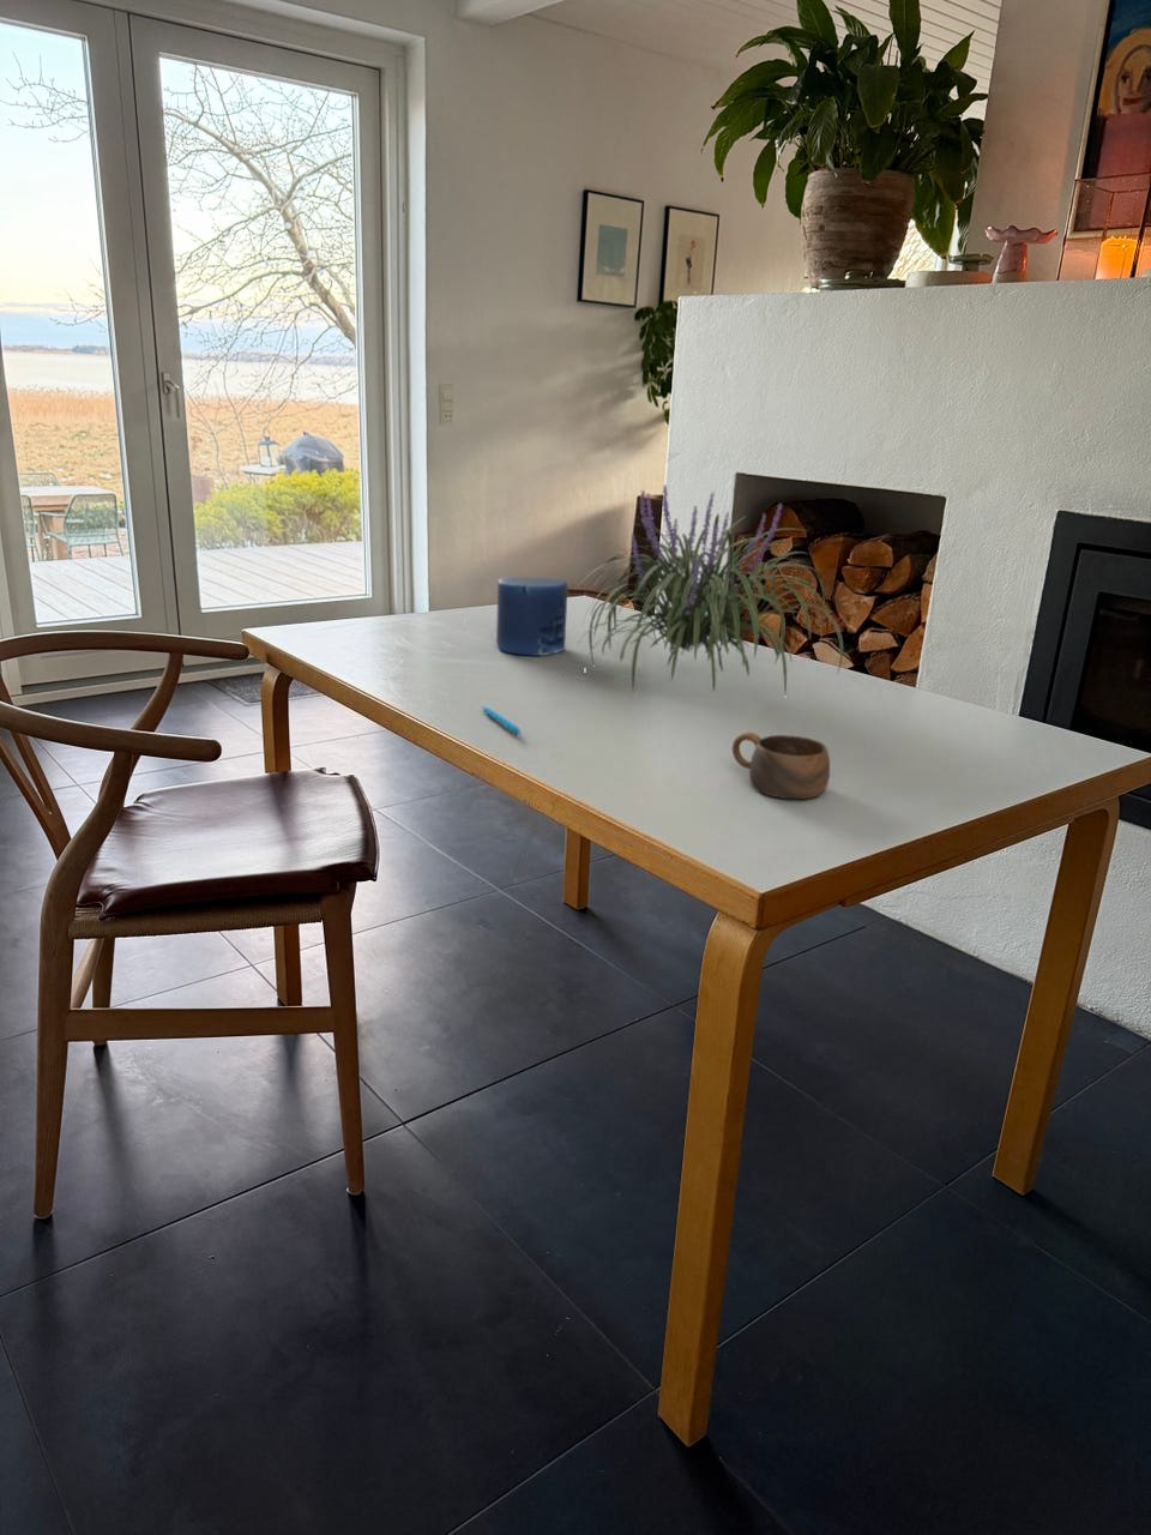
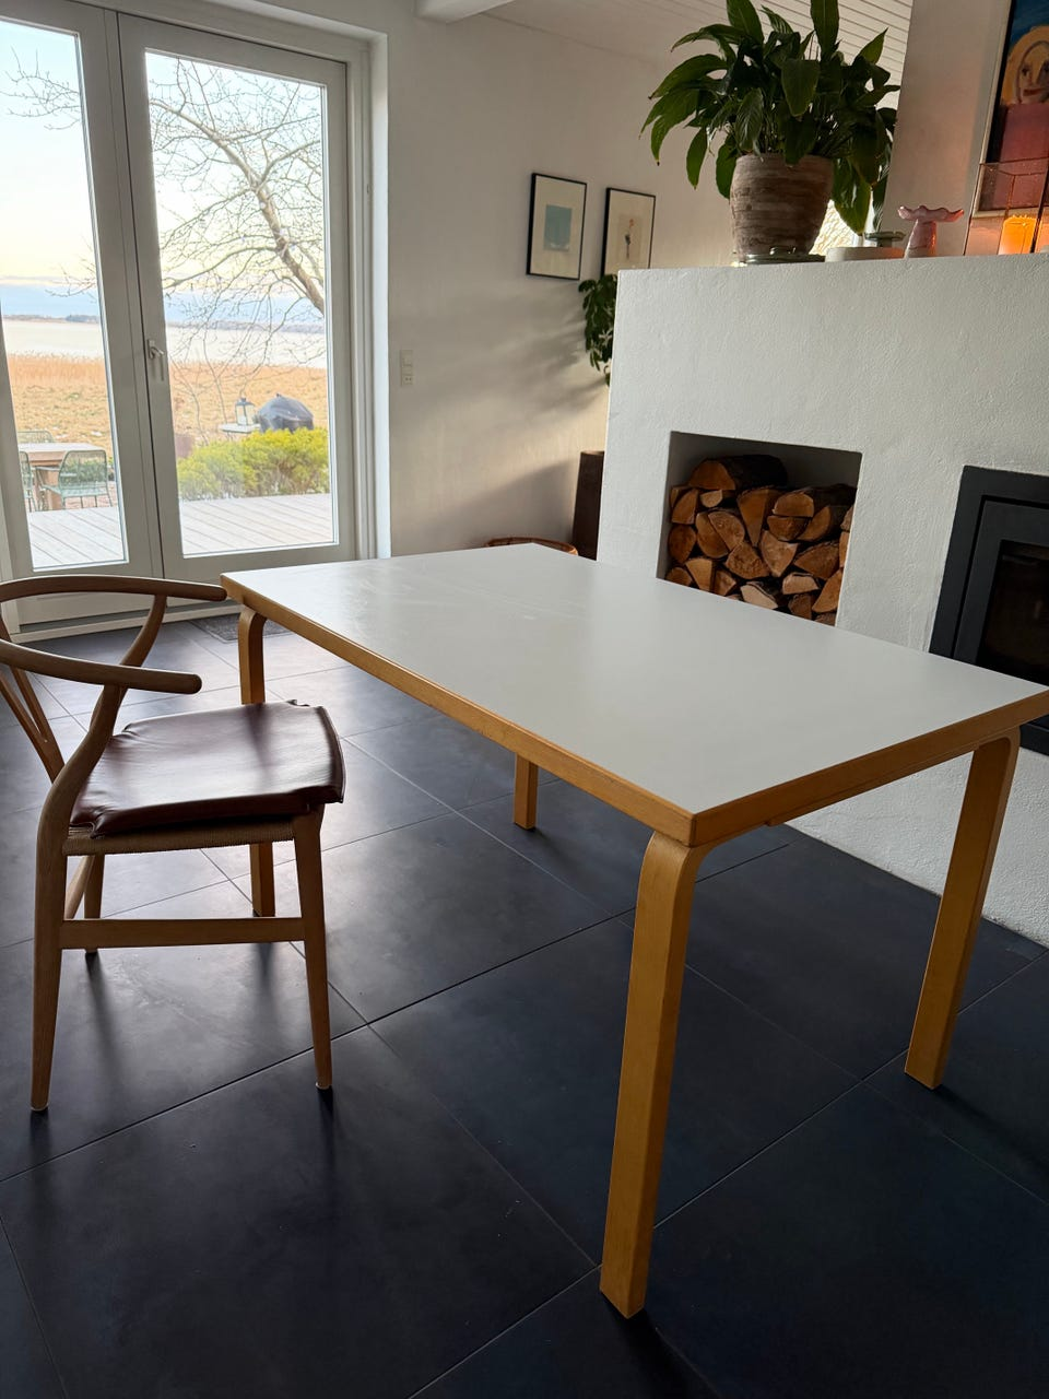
- cup (780, 761)
- plant (711, 589)
- candle (531, 614)
- pen (501, 718)
